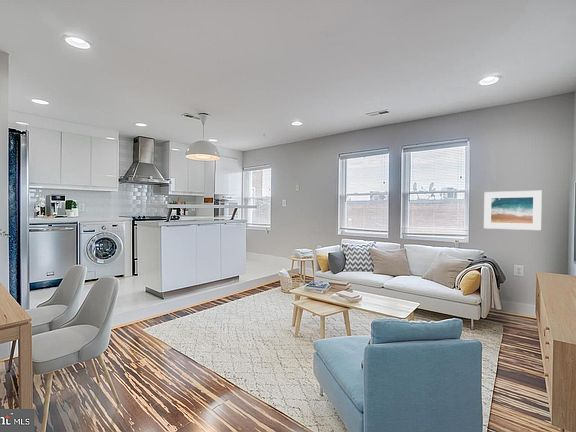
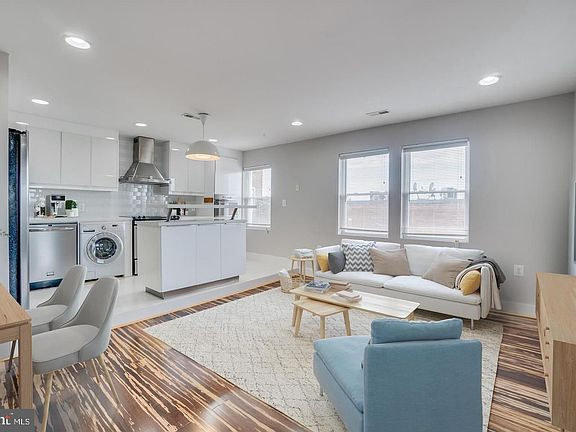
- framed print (511, 210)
